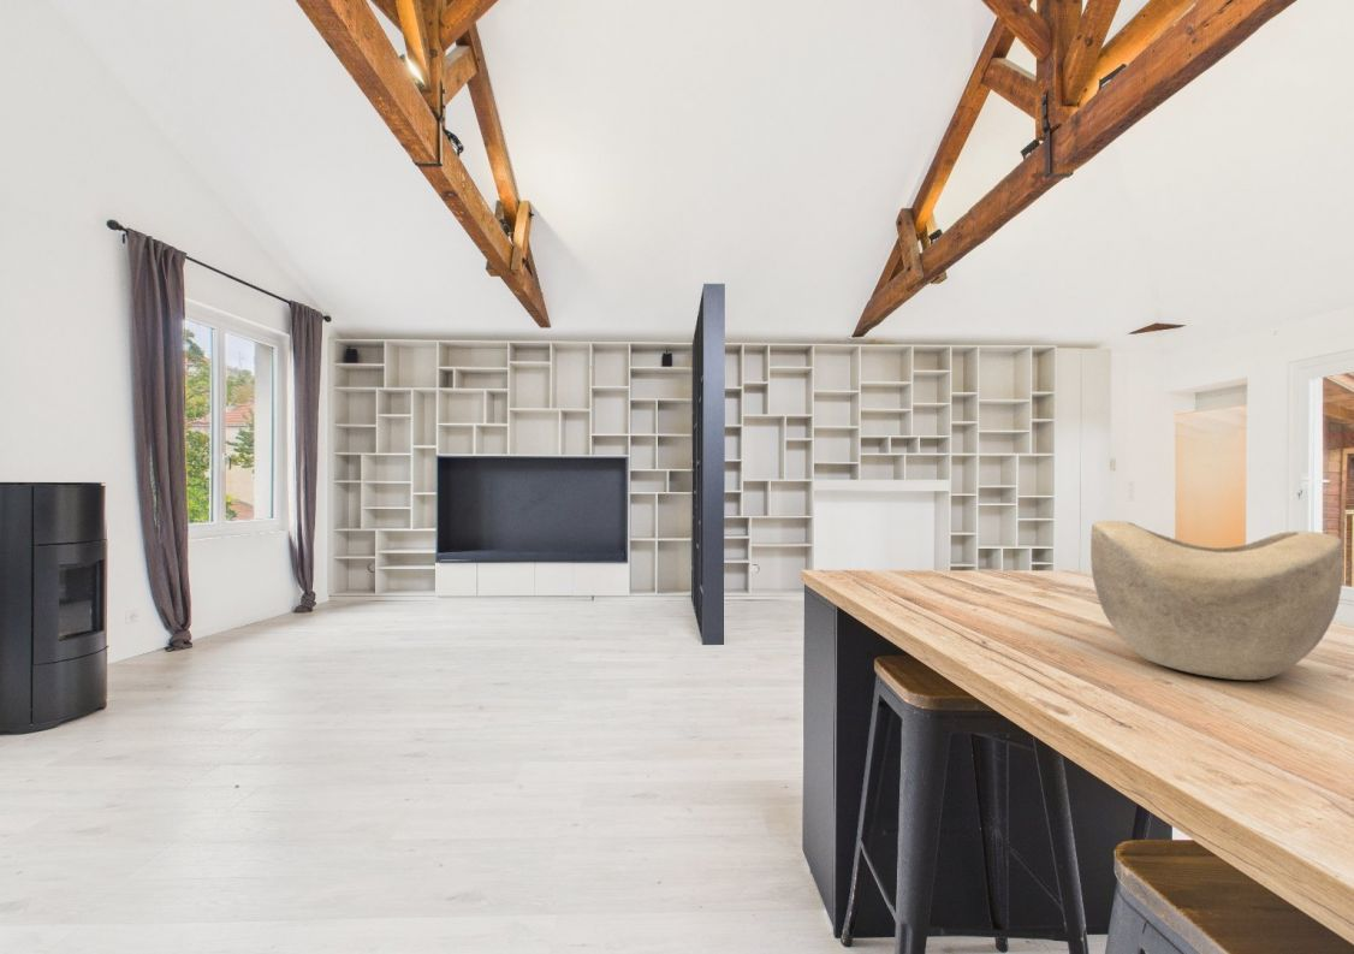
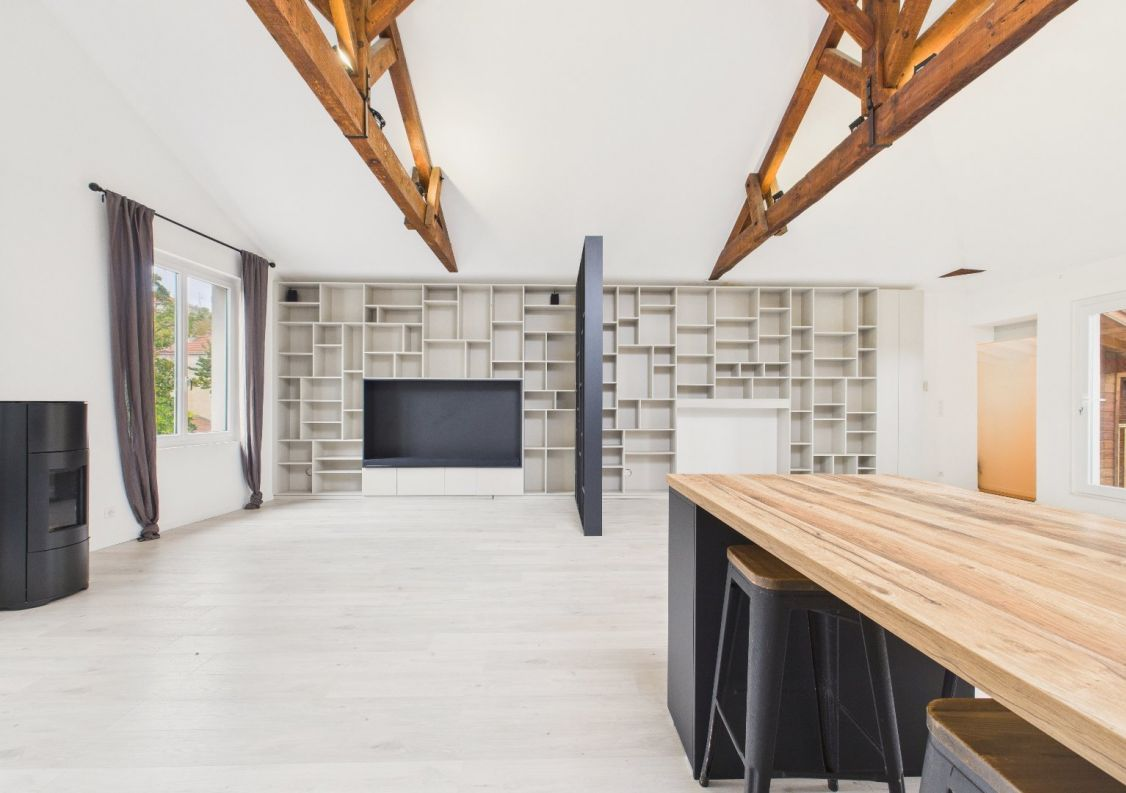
- decorative bowl (1204, 594)
